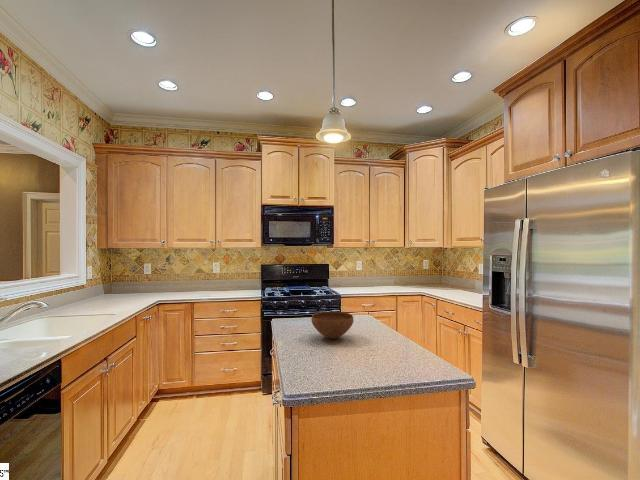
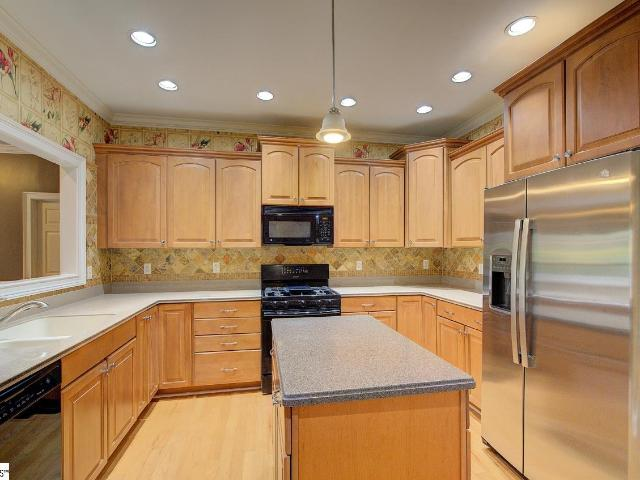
- bowl (332, 326)
